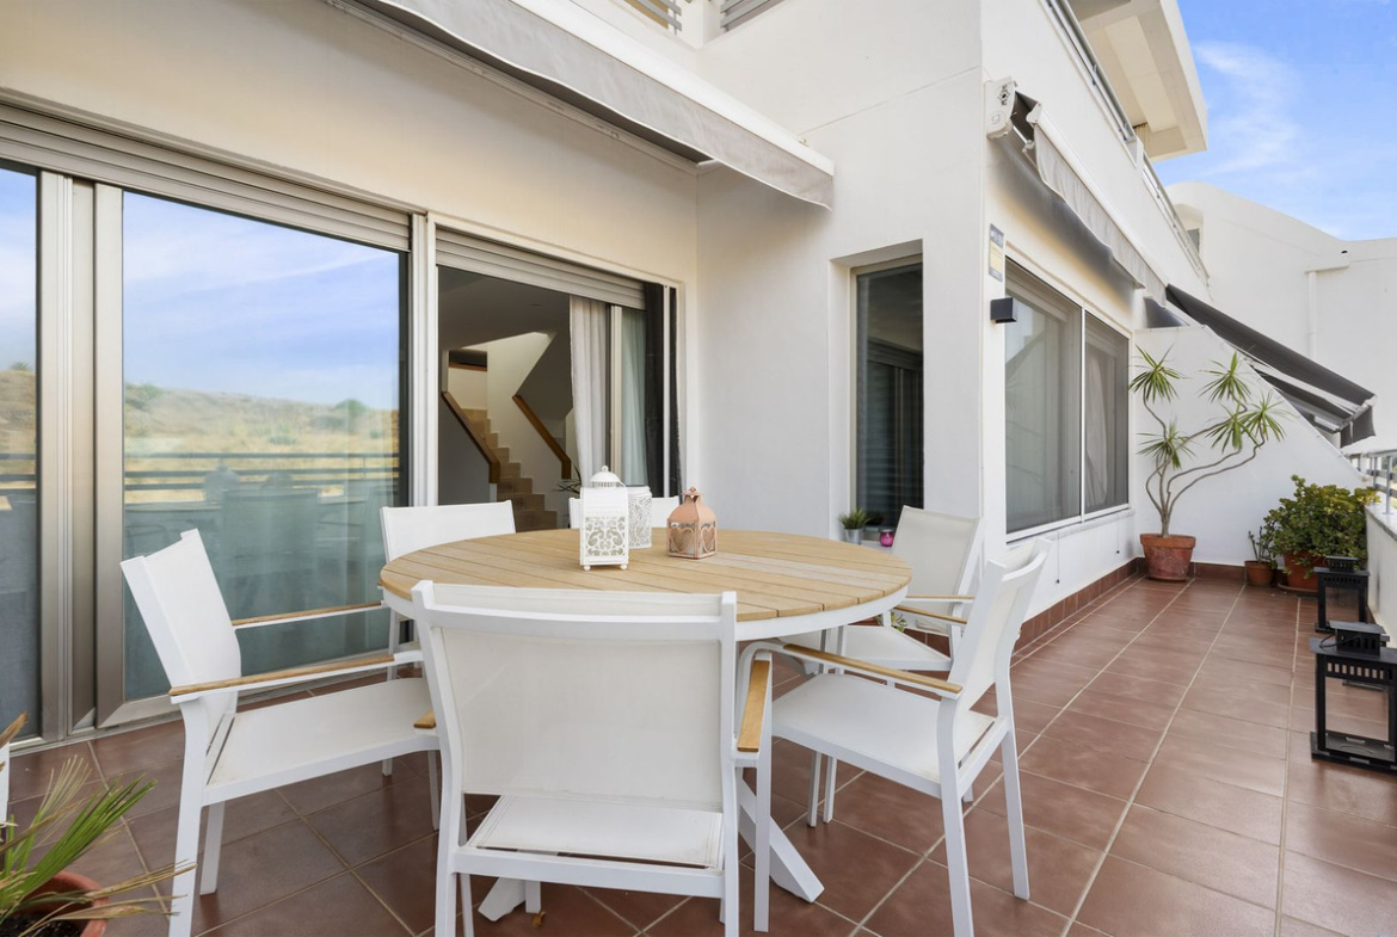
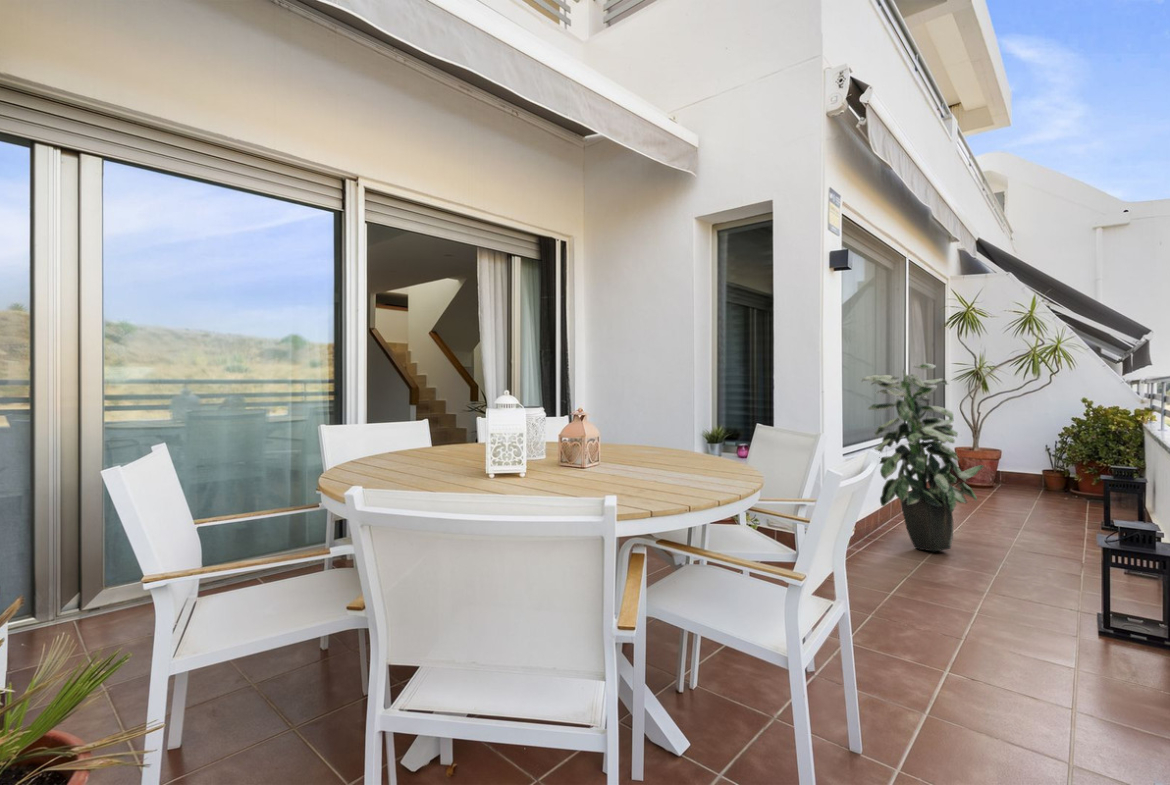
+ indoor plant (918, 456)
